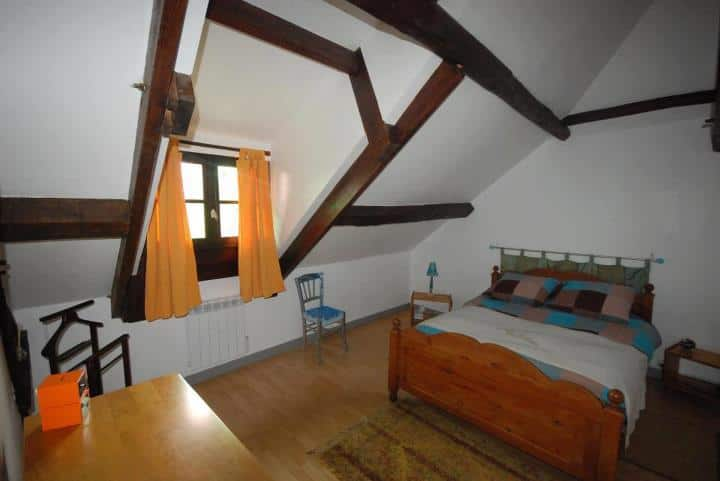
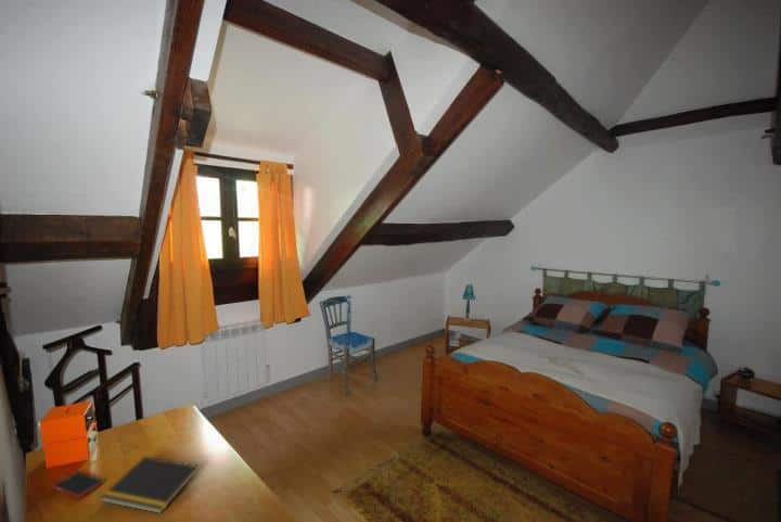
+ cell phone (78, 484)
+ notepad (152, 482)
